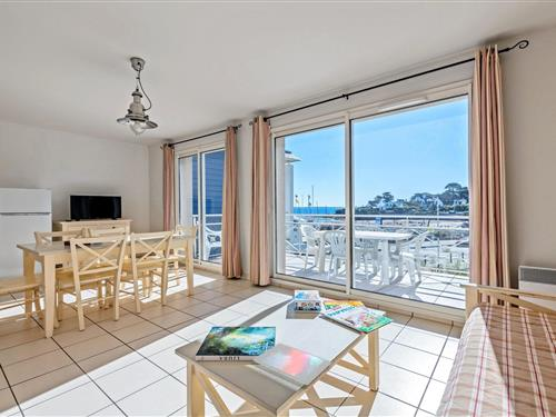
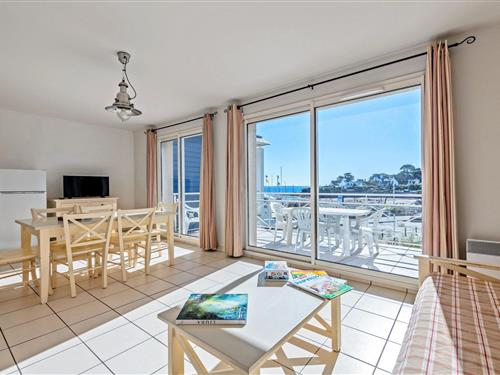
- tablet (291, 361)
